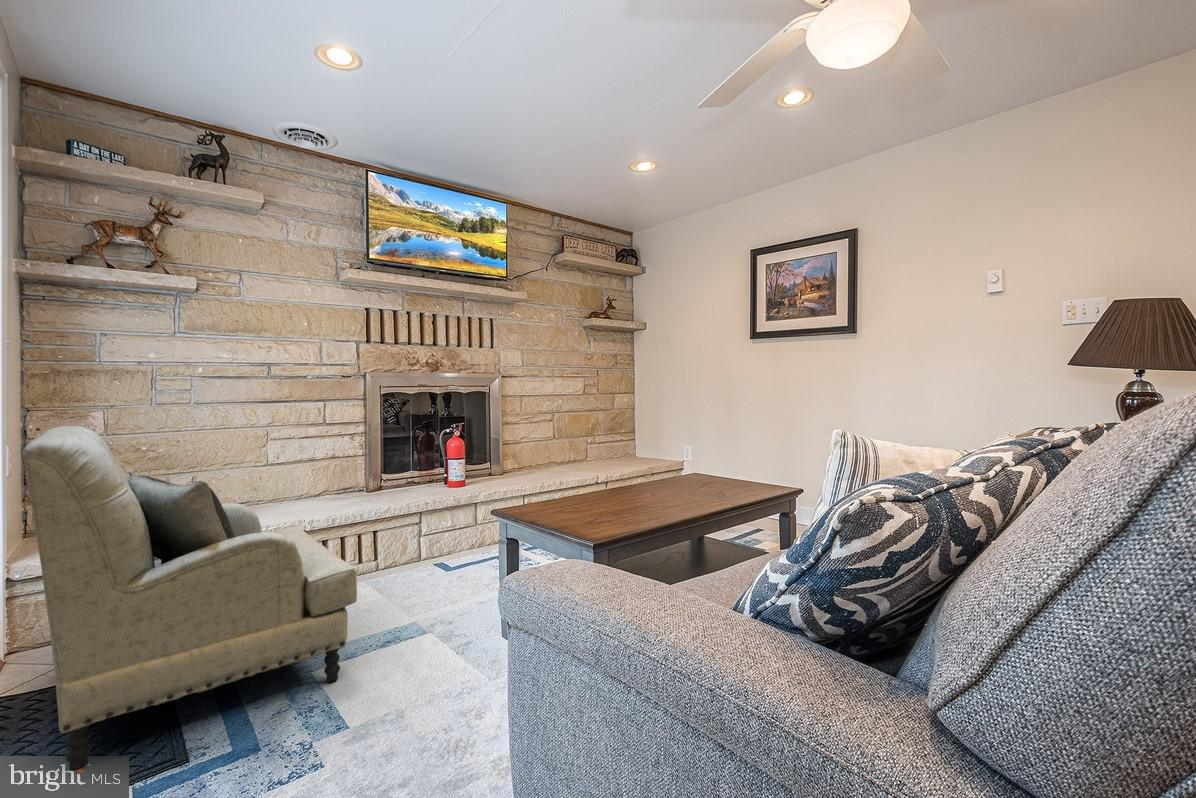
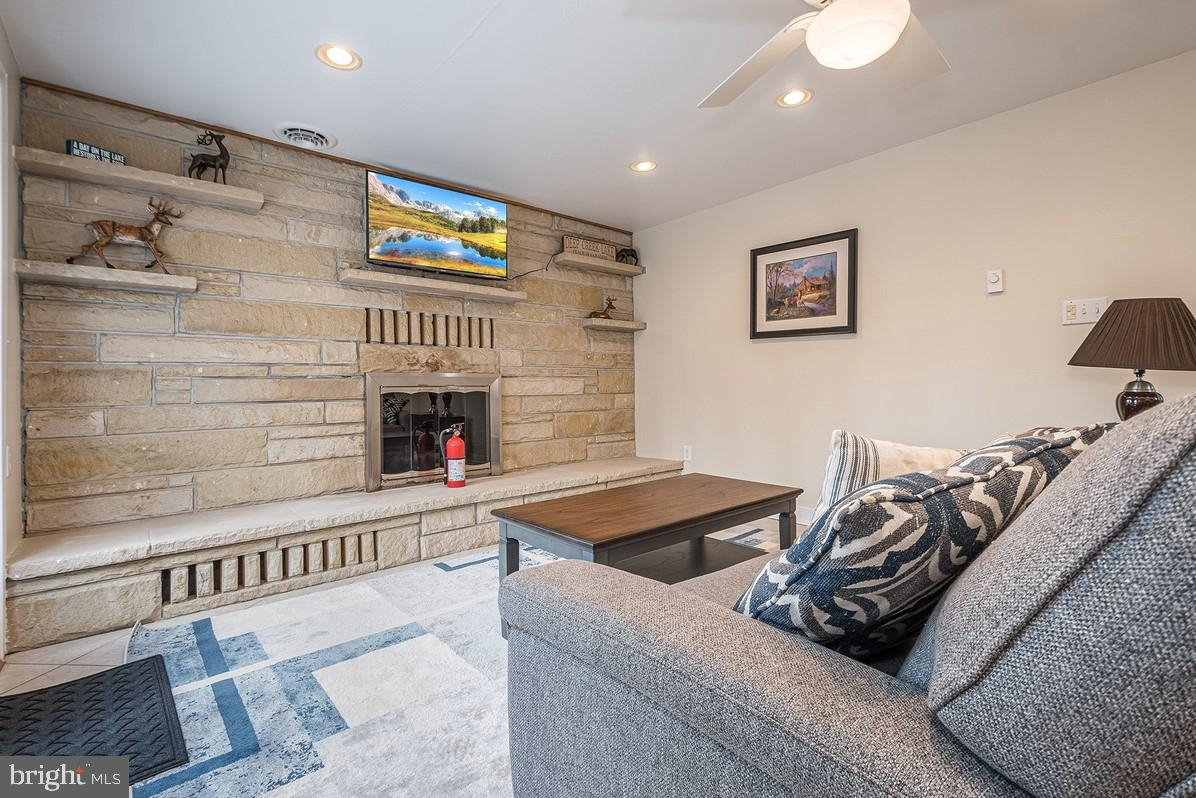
- armchair (202, 552)
